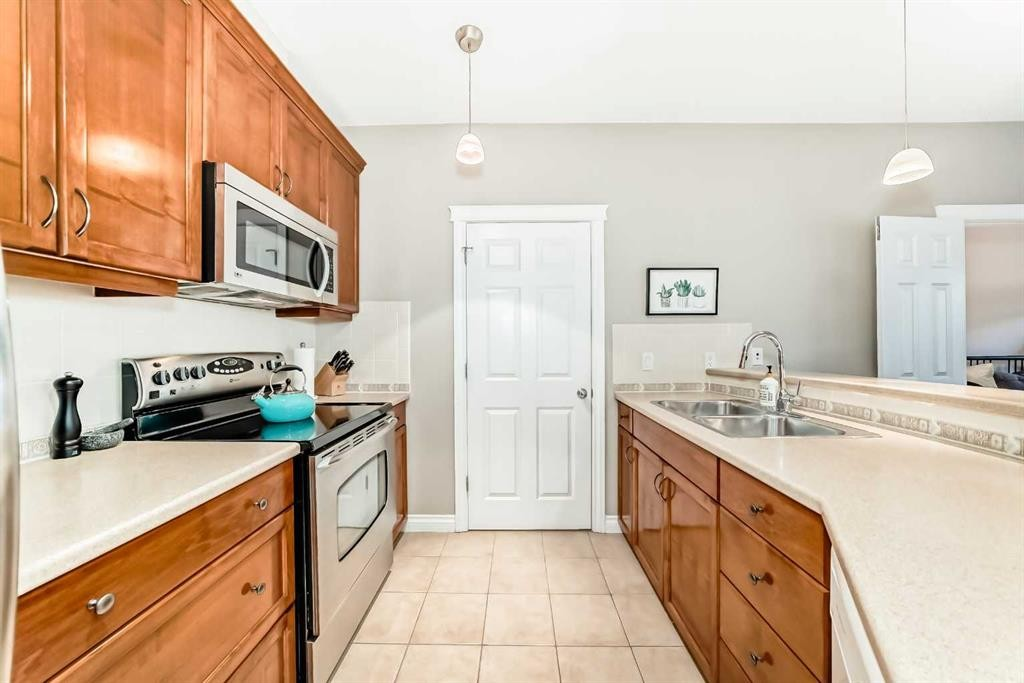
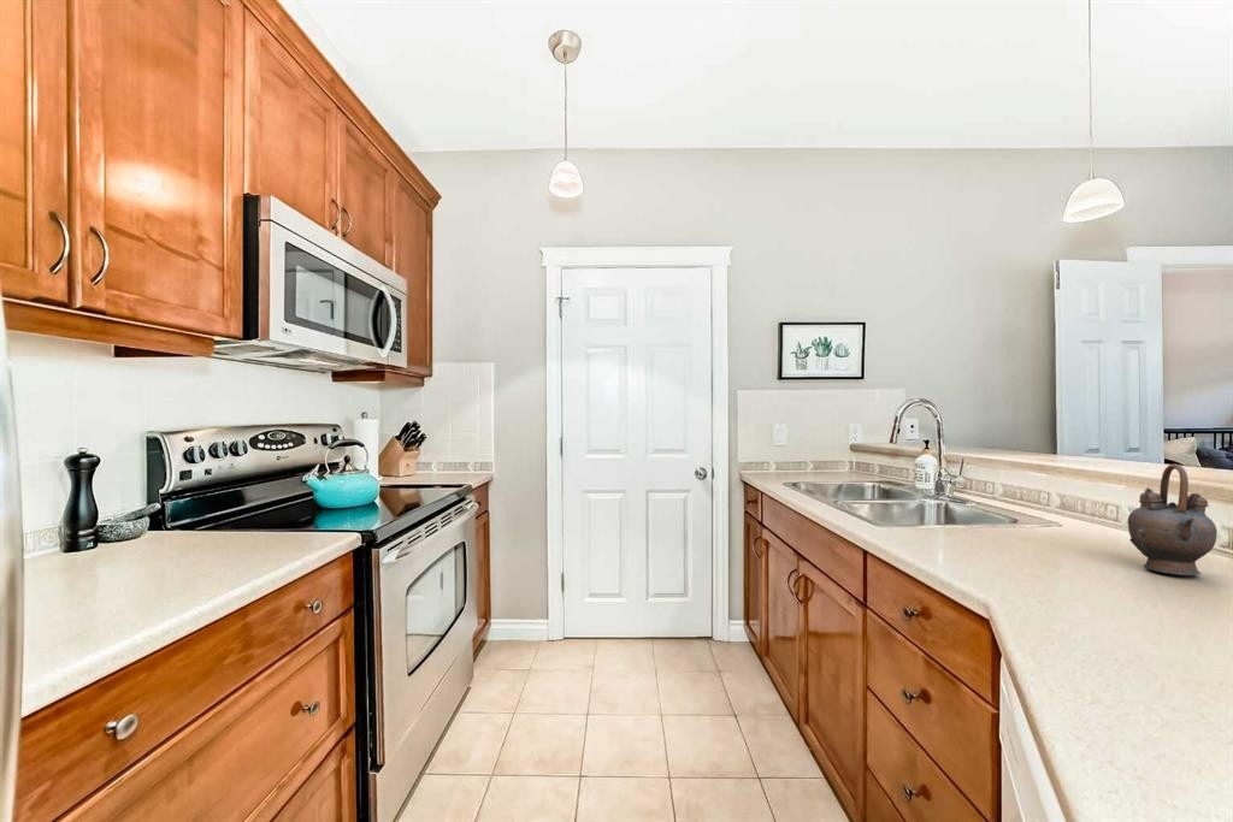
+ teapot (1173, 519)
